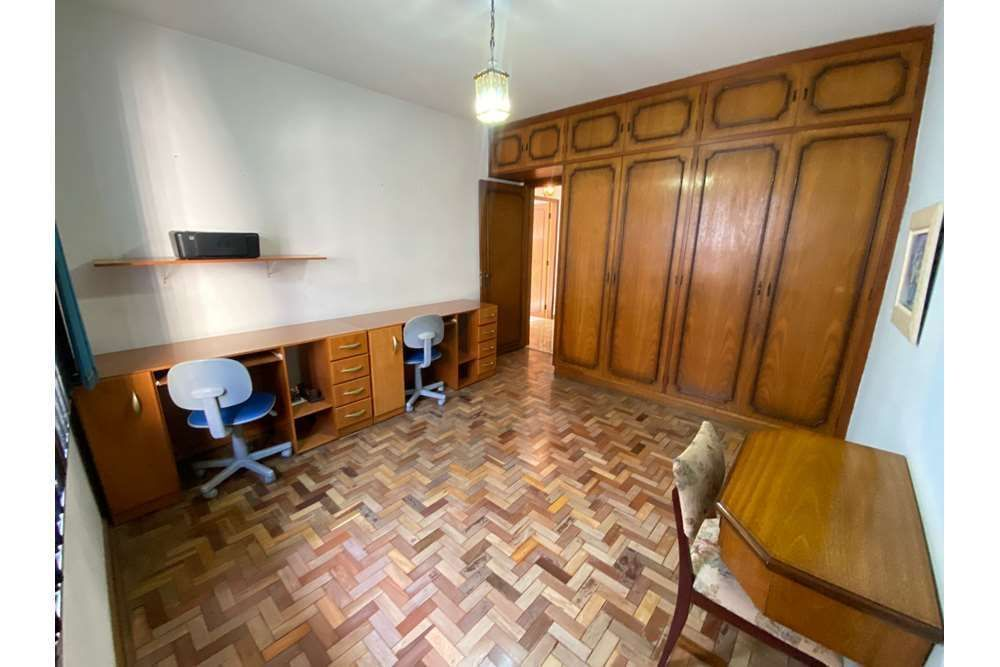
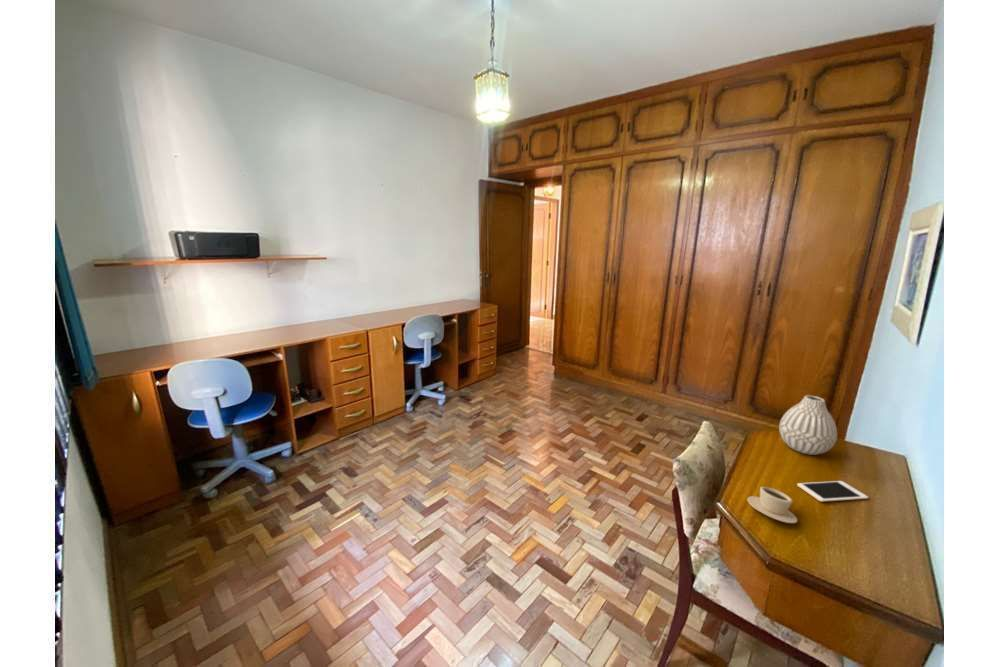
+ cell phone (831, 490)
+ cup (773, 502)
+ vase (808, 423)
